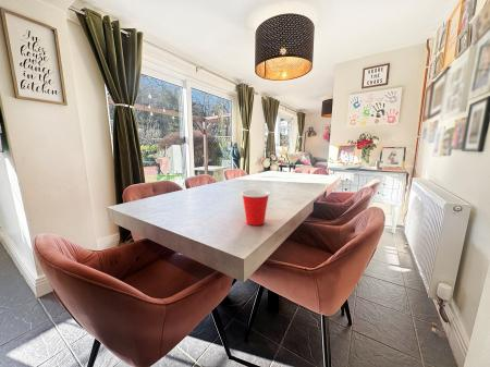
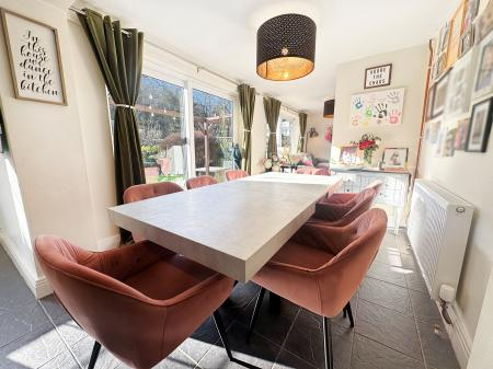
- cup (255, 207)
